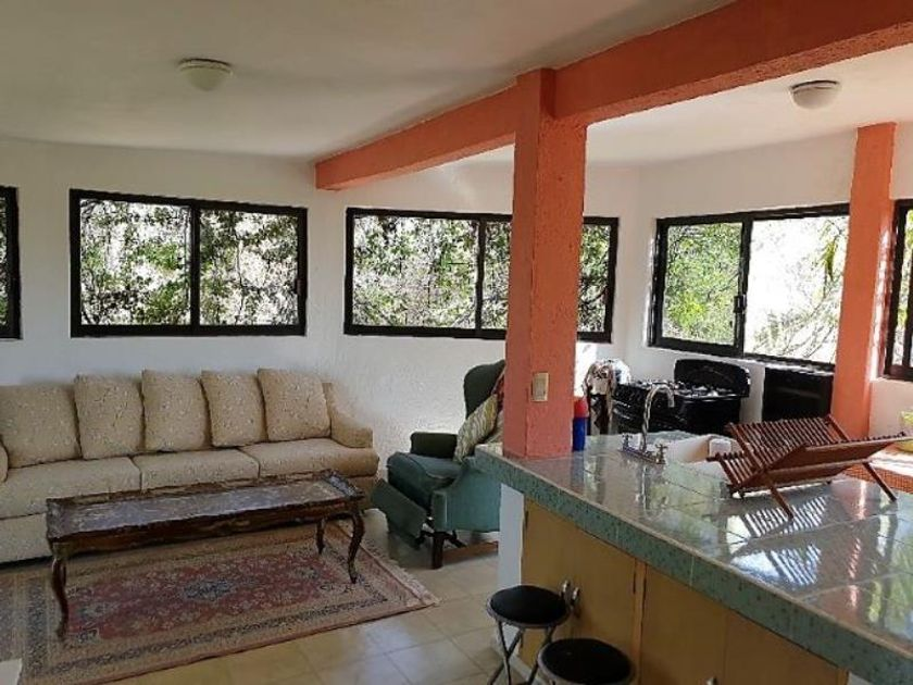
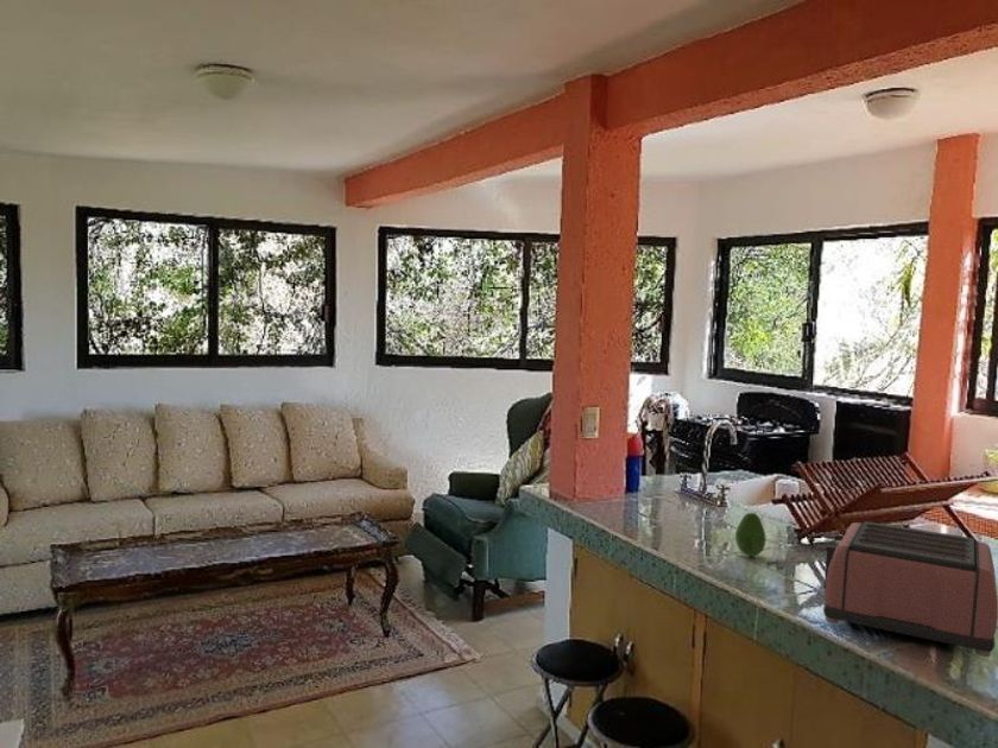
+ fruit (750, 533)
+ toaster (903, 577)
